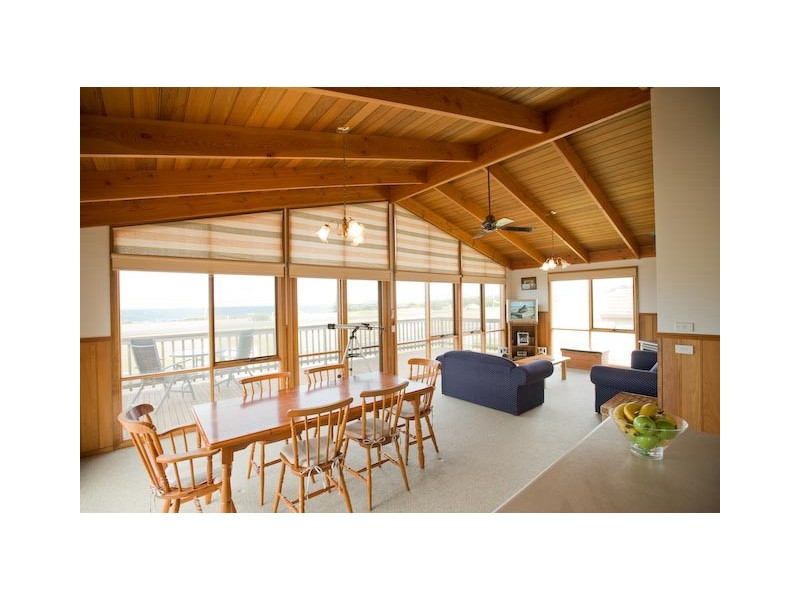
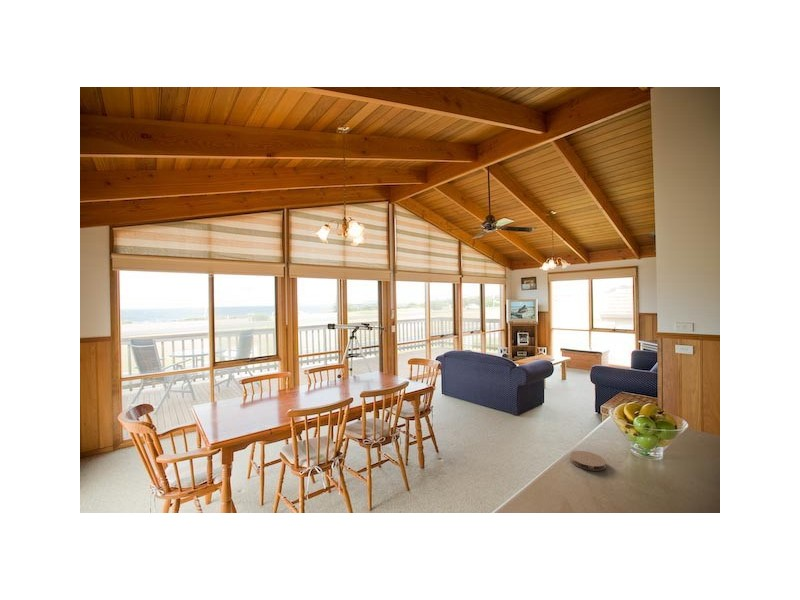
+ coaster (587, 460)
